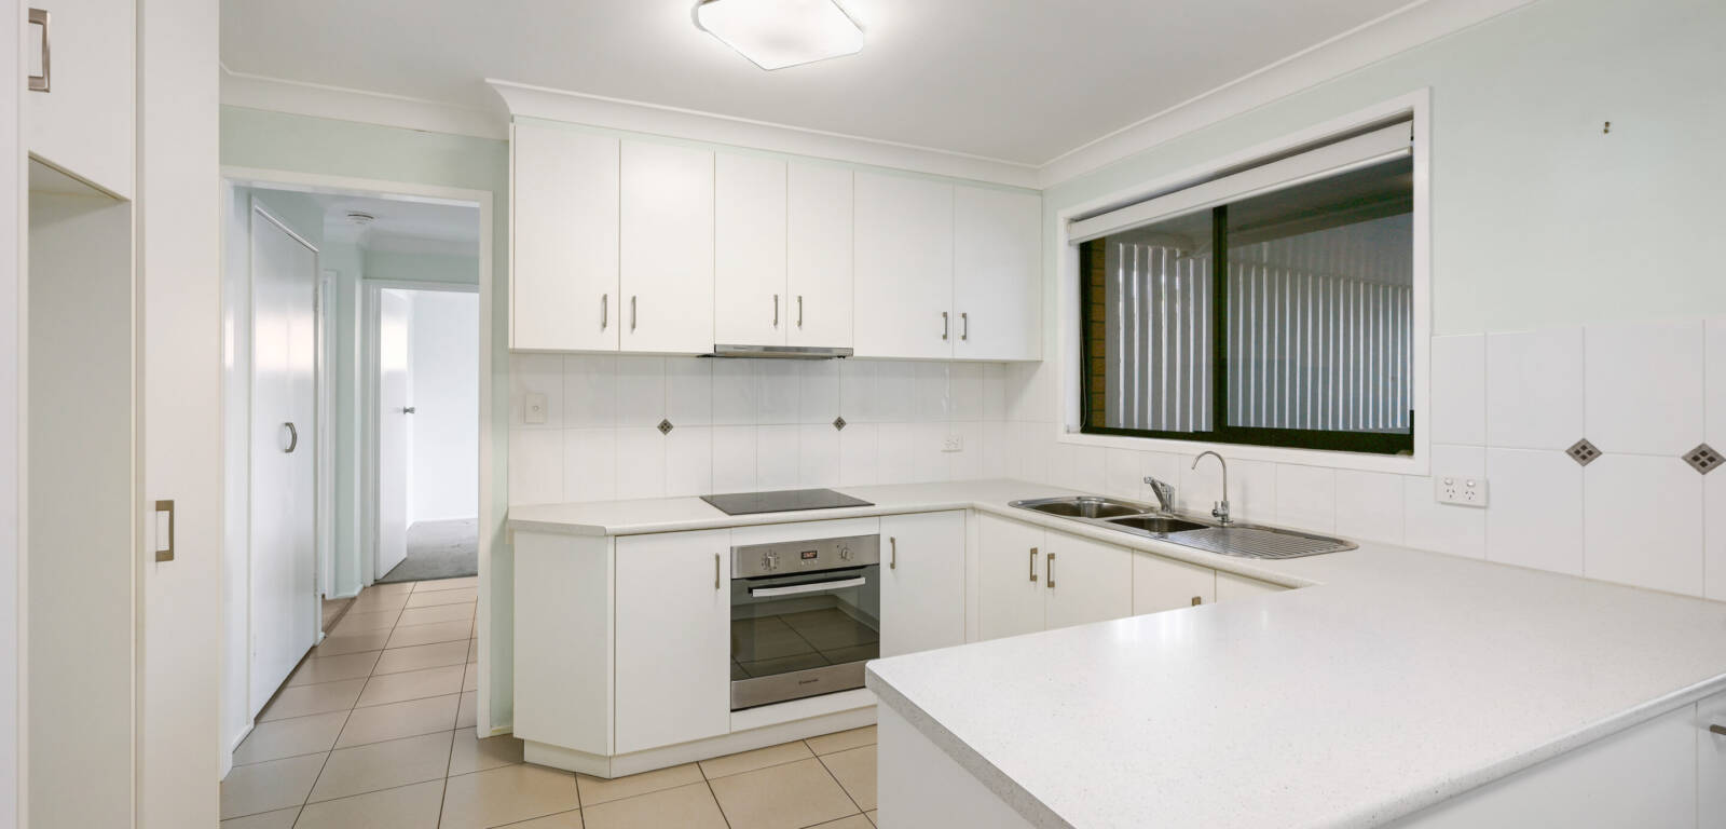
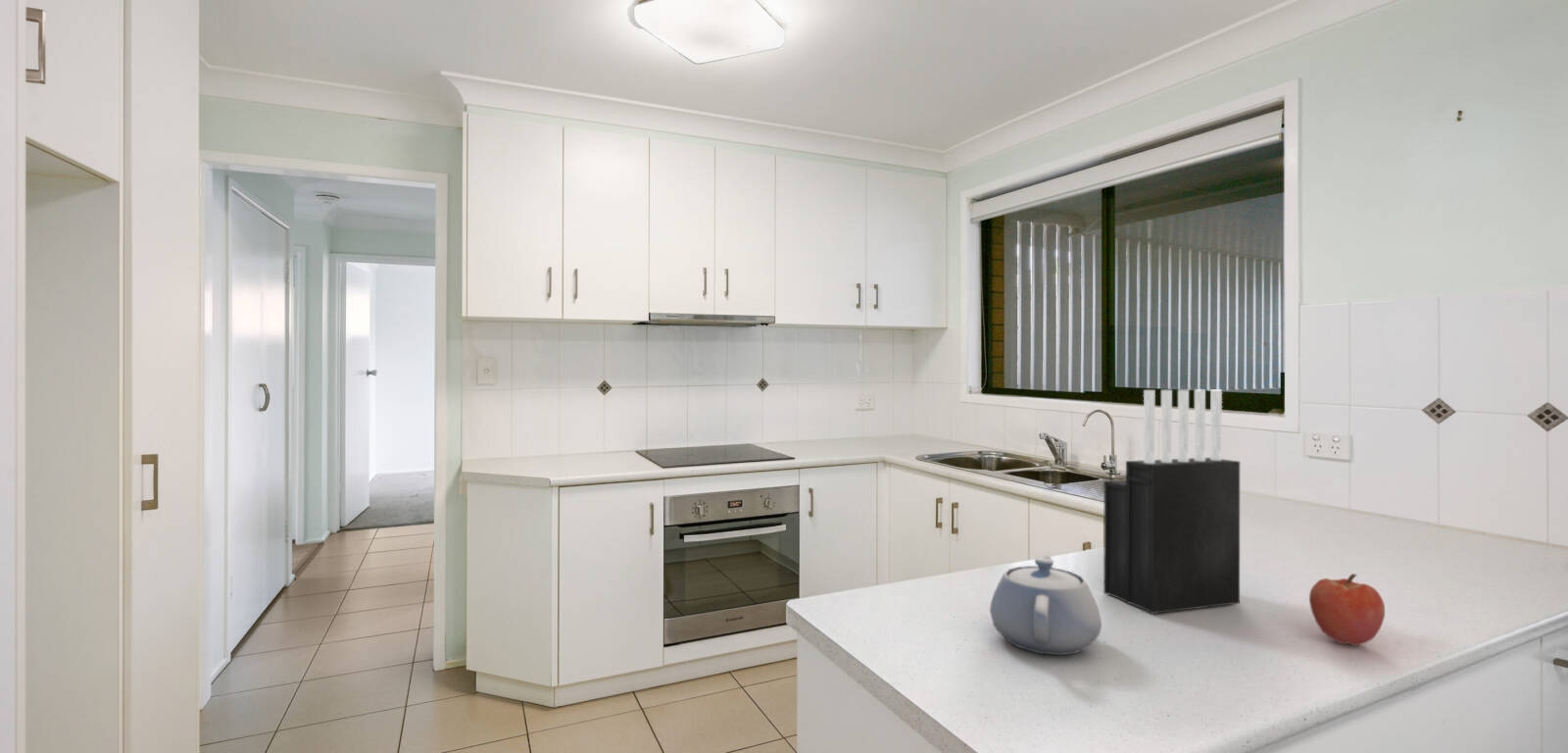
+ apple (1346, 606)
+ teapot (1042, 598)
+ knife block (1164, 492)
